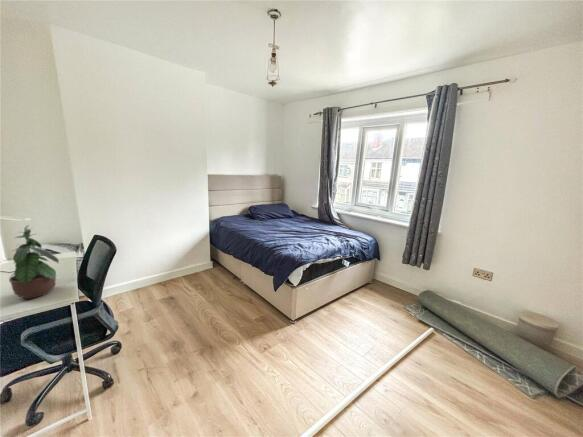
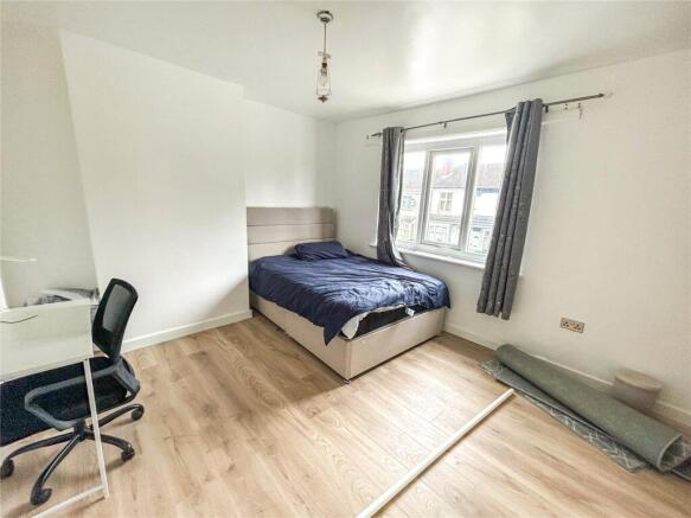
- potted plant (33, 260)
